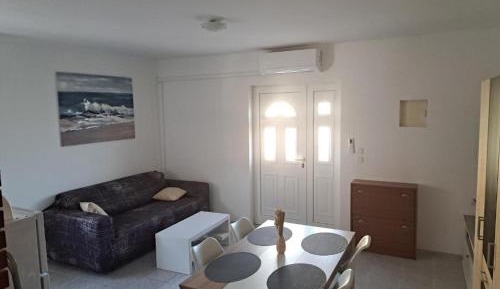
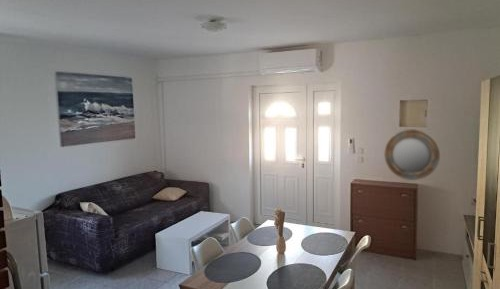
+ home mirror (411, 154)
